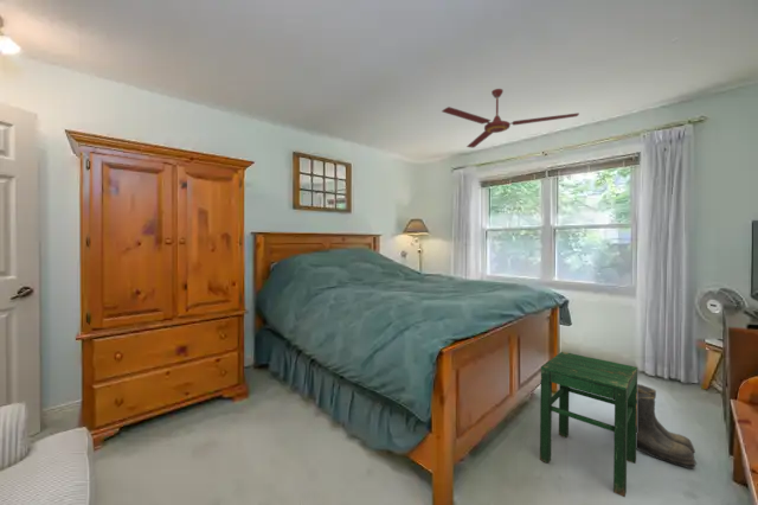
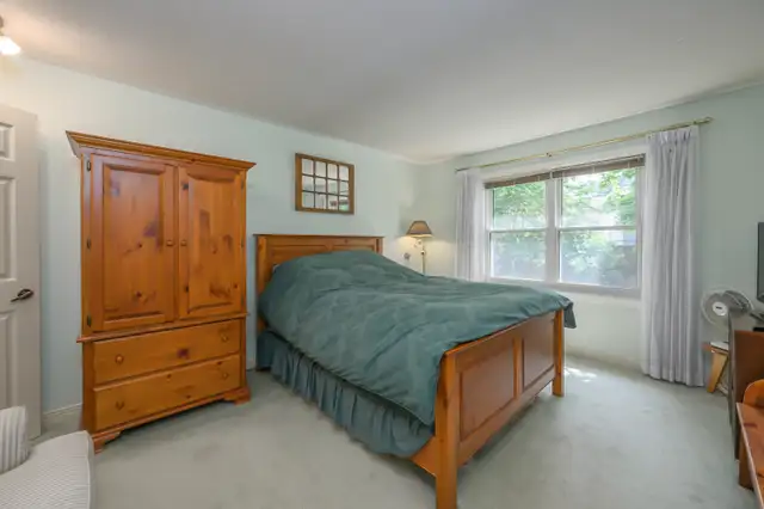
- boots (653, 420)
- stool (587, 417)
- ceiling fan (513, 121)
